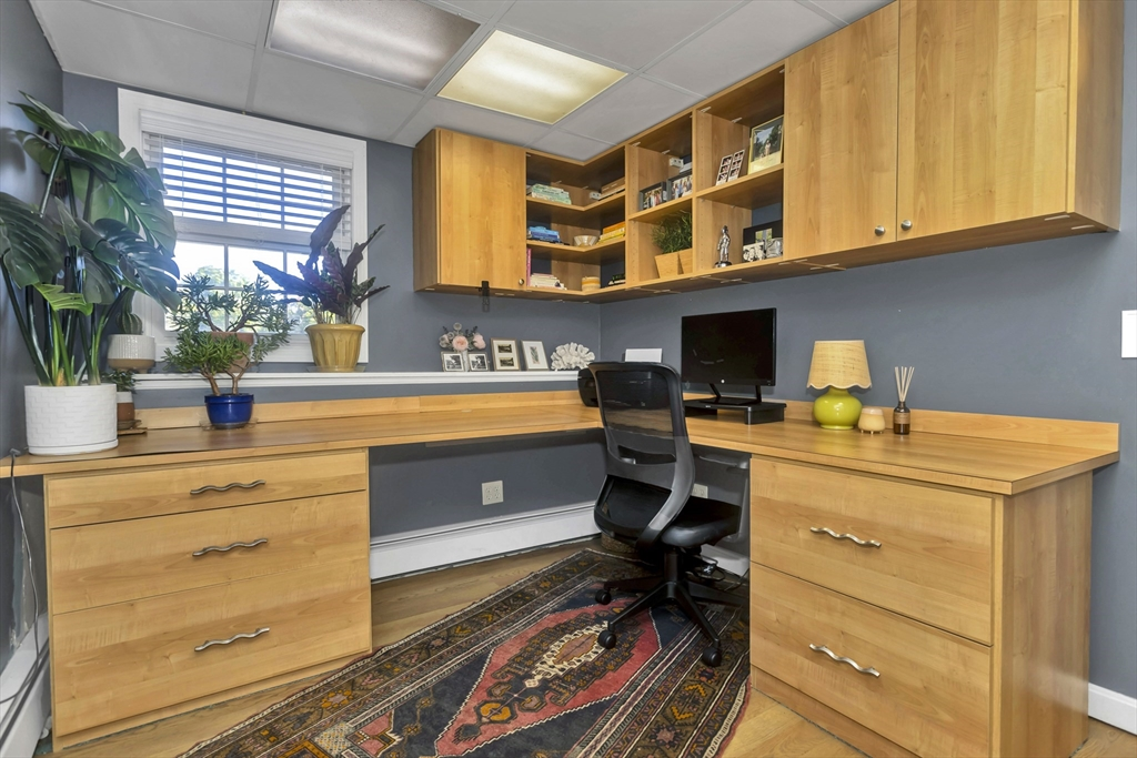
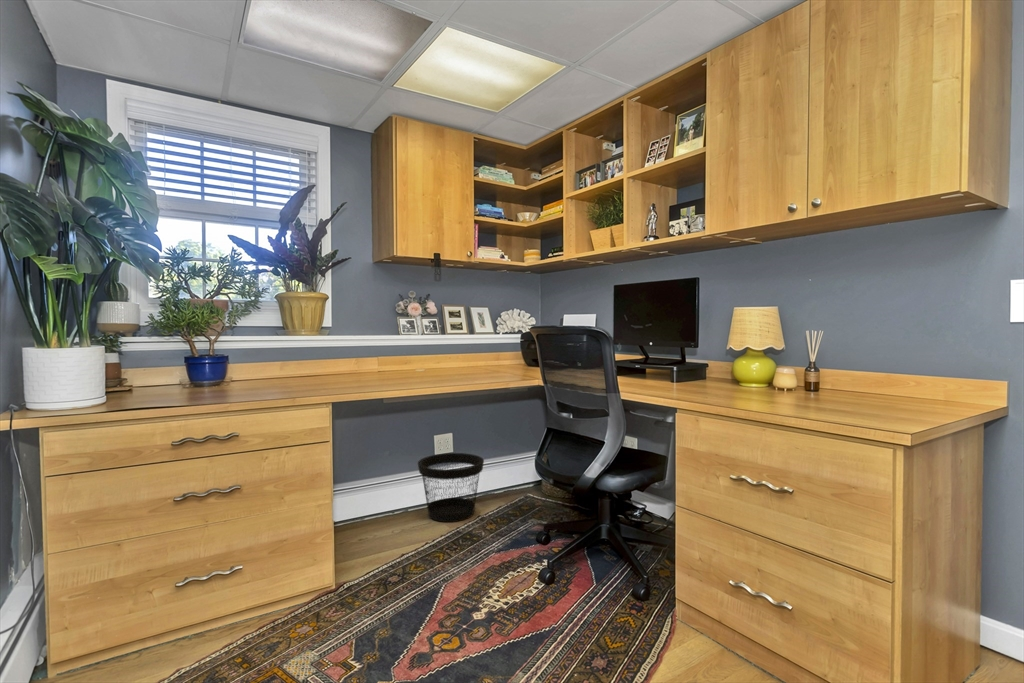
+ wastebasket (450, 487)
